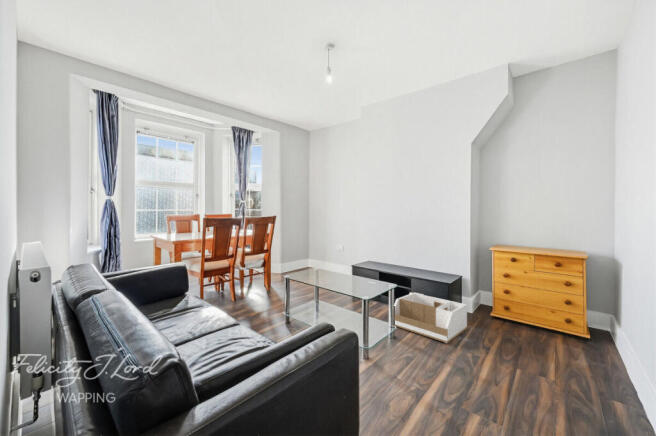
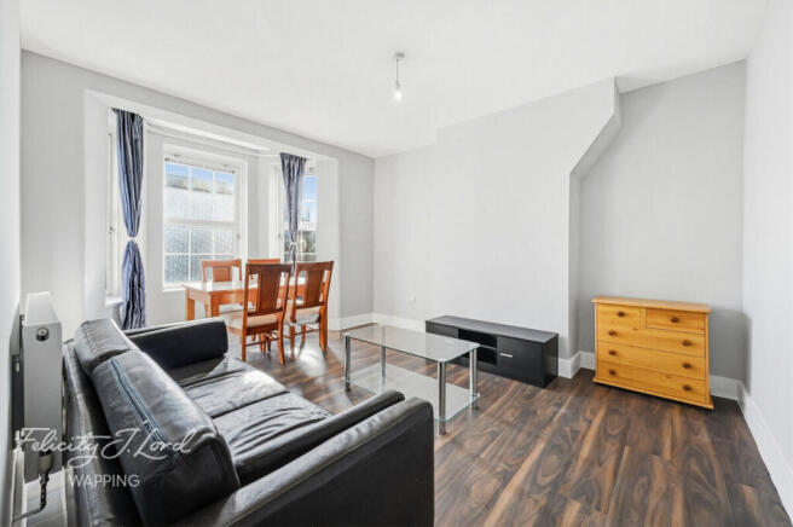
- storage bin (426, 314)
